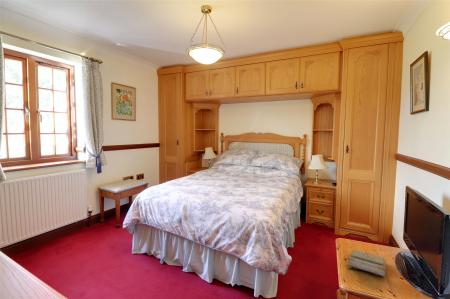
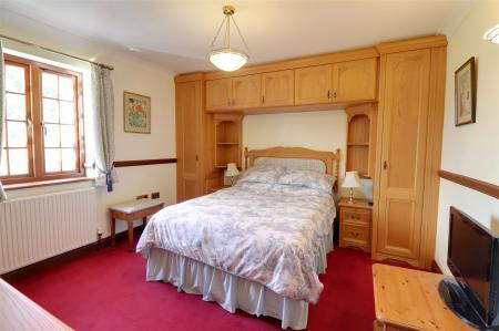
- book (365, 260)
